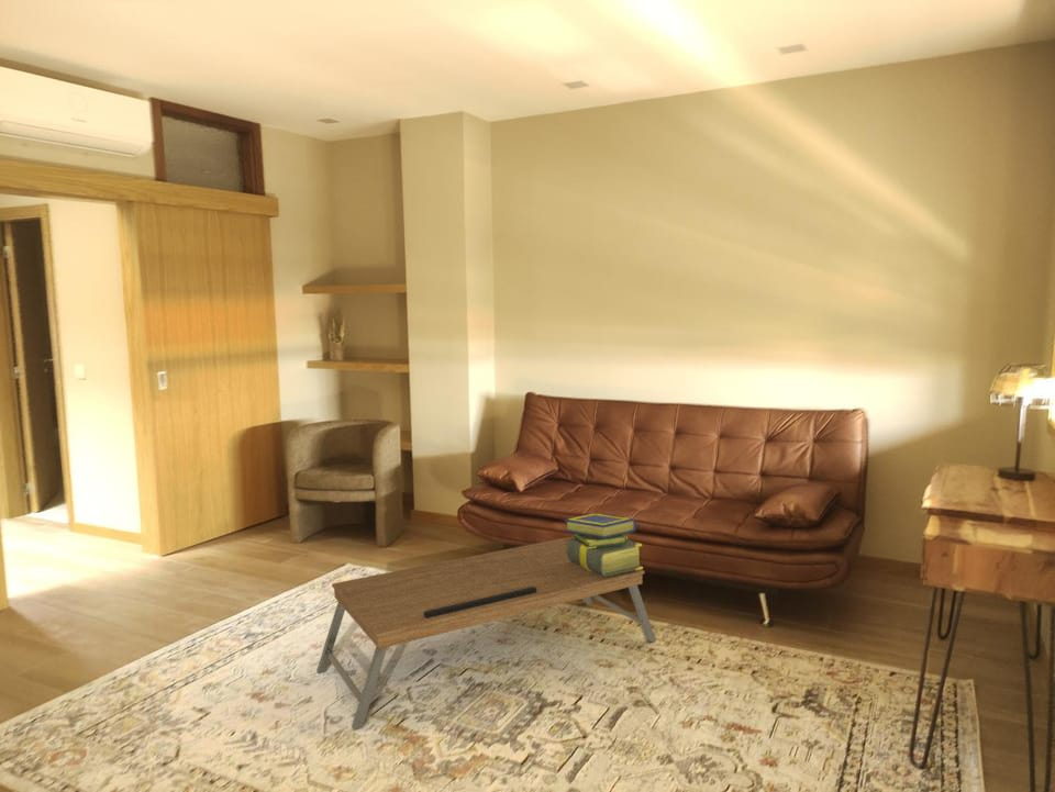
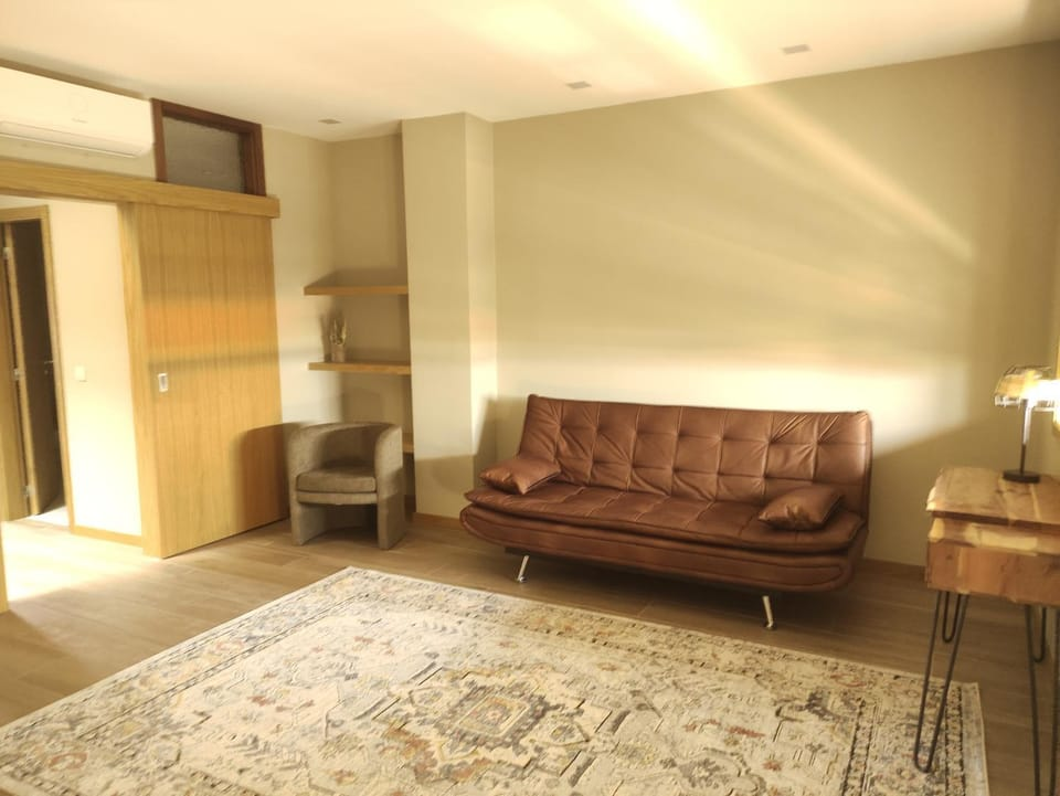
- coffee table (490, 614)
- stack of books (600, 536)
